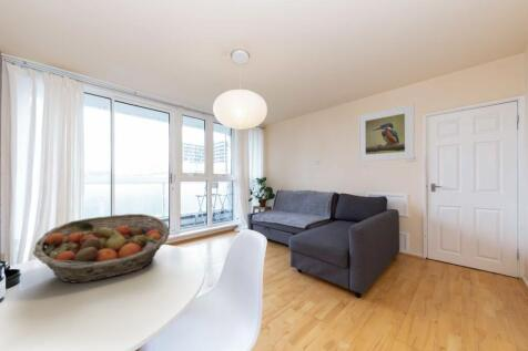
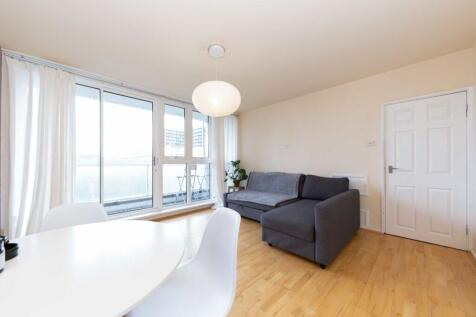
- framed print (384, 135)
- fruit basket (111, 242)
